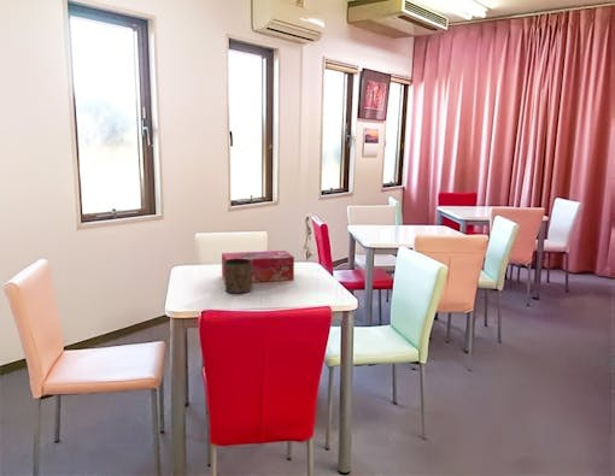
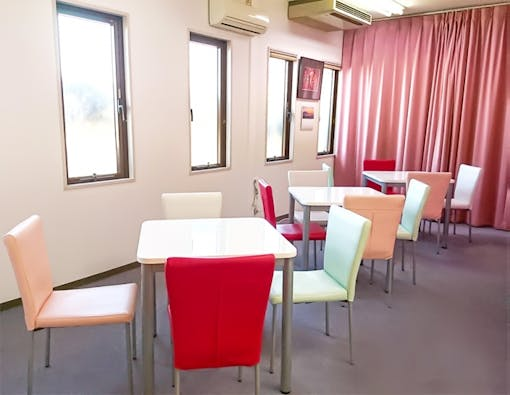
- cup (238, 275)
- tissue box (257, 265)
